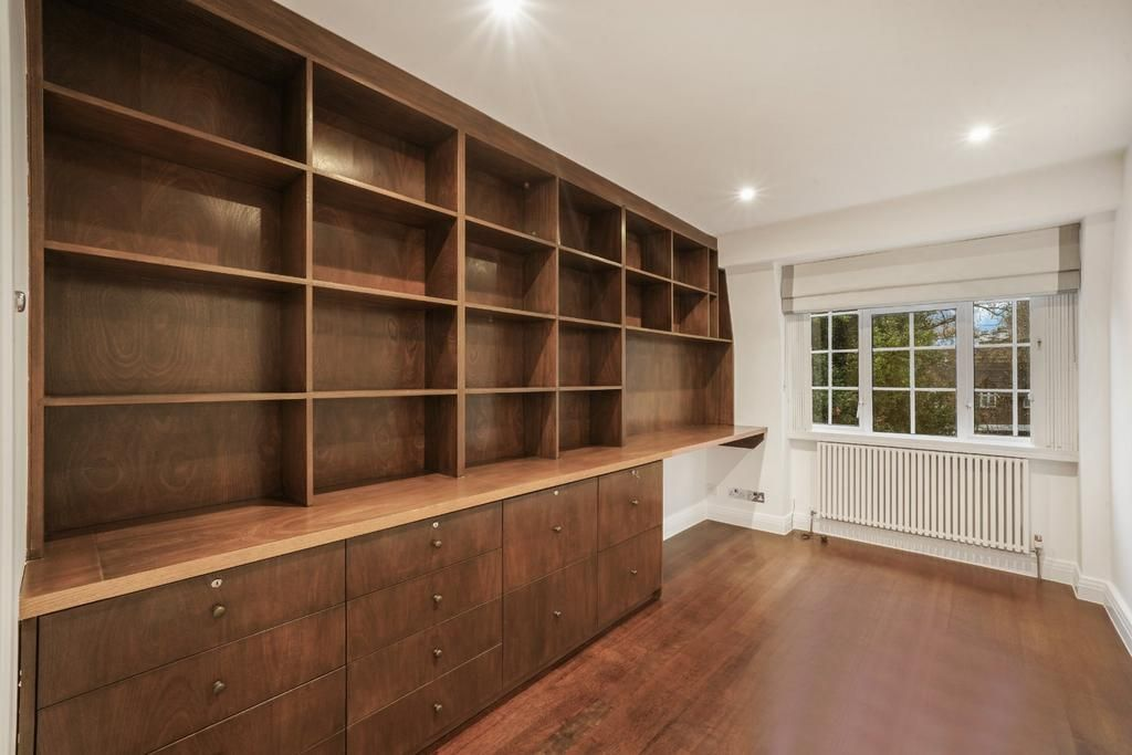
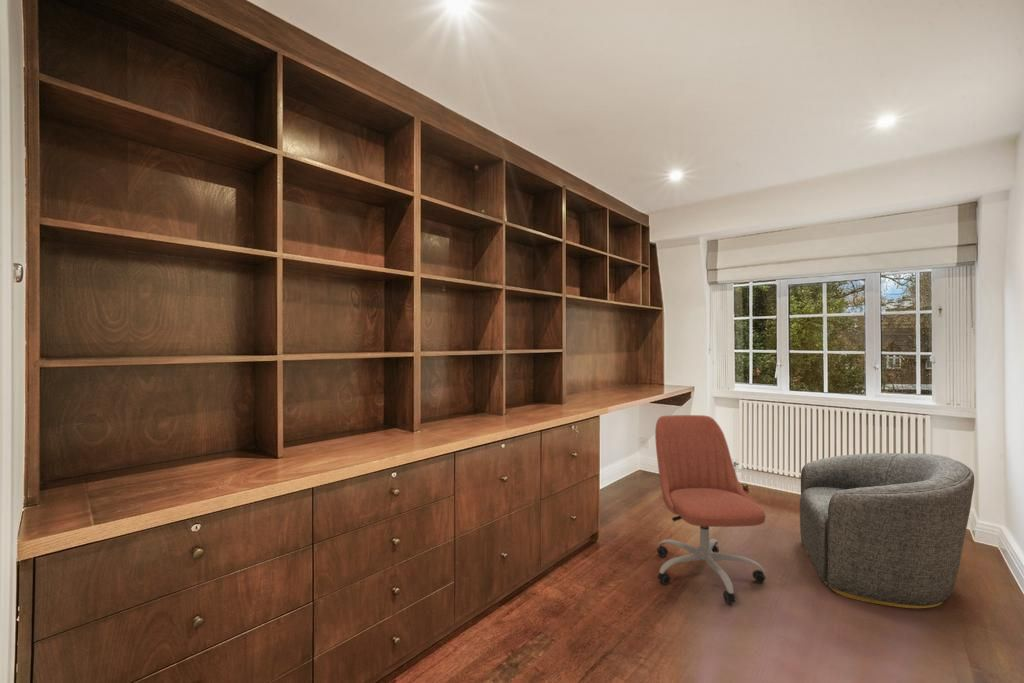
+ armchair (881, 513)
+ office chair (705, 499)
